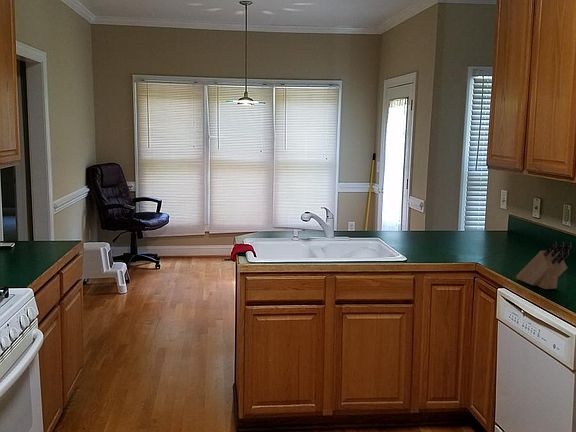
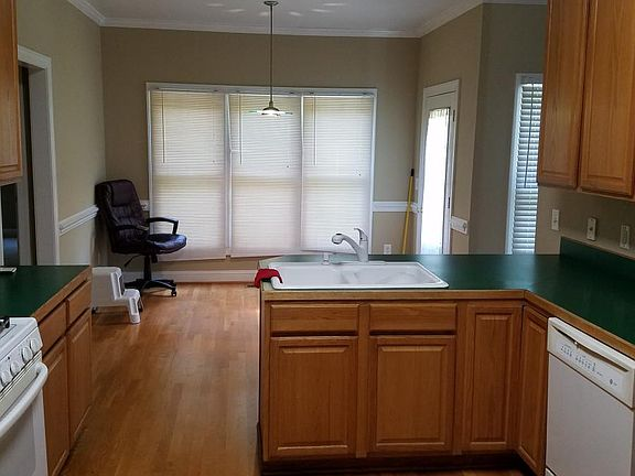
- knife block (544, 261)
